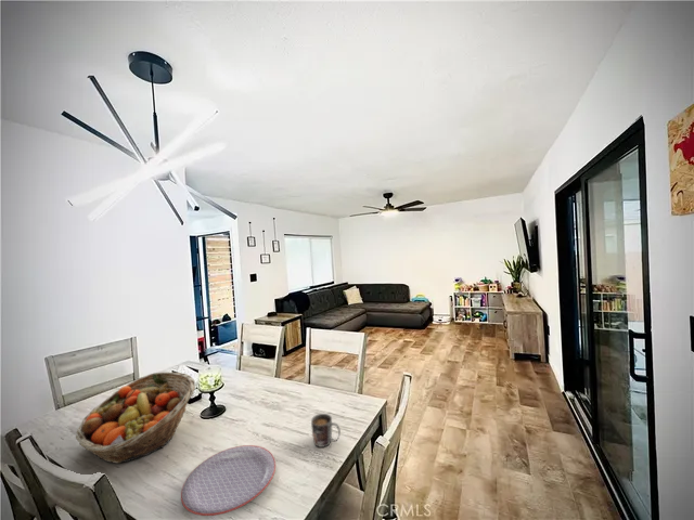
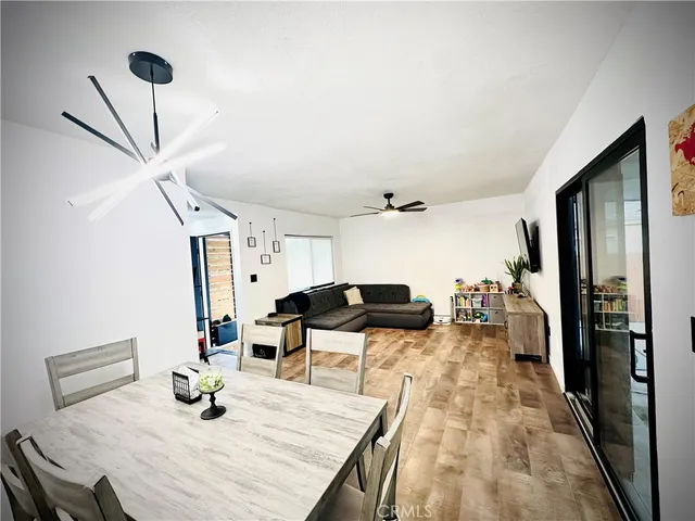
- plate (231, 478)
- fruit basket (141, 413)
- mug (325, 430)
